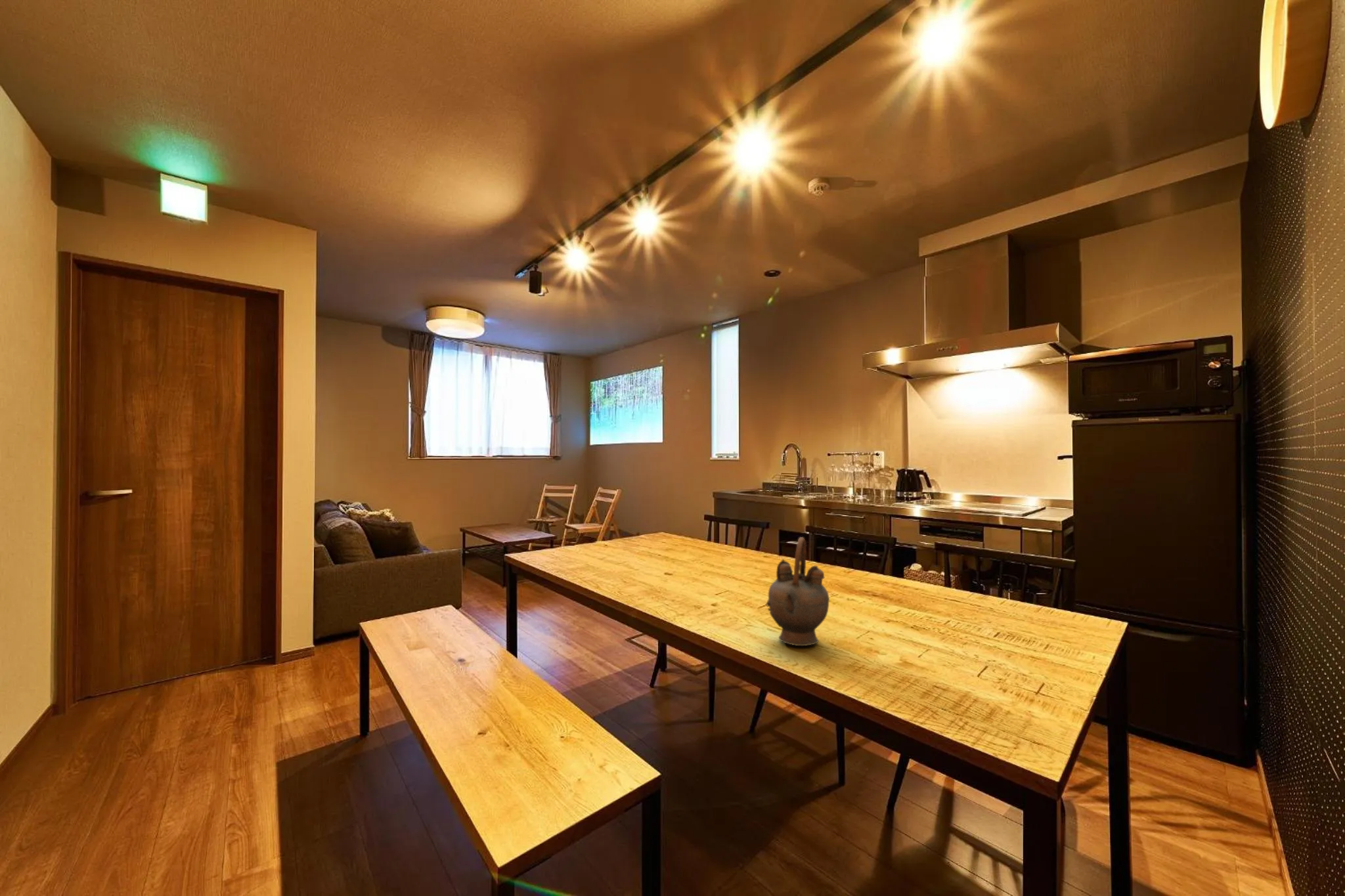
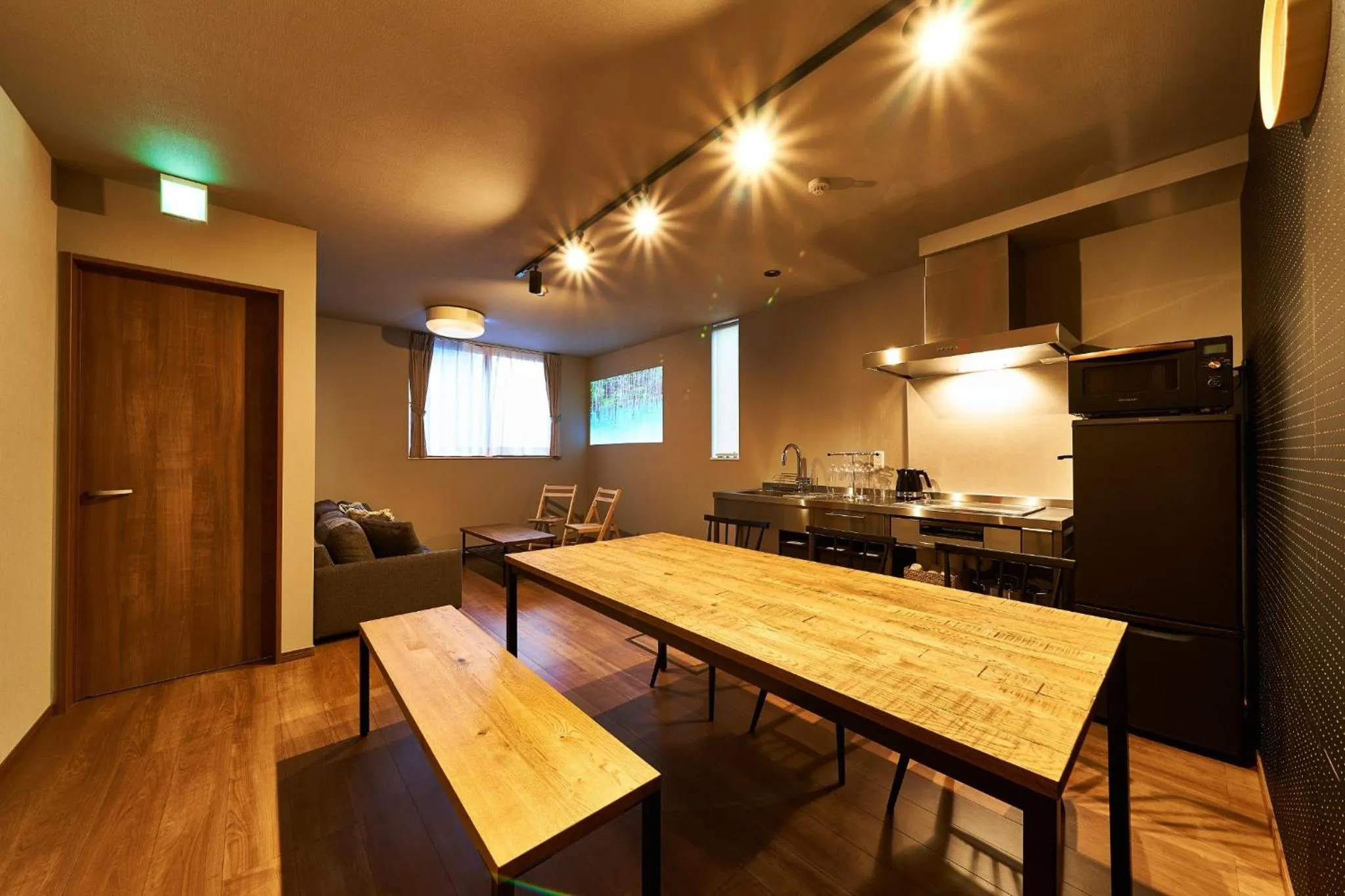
- teapot (796, 590)
